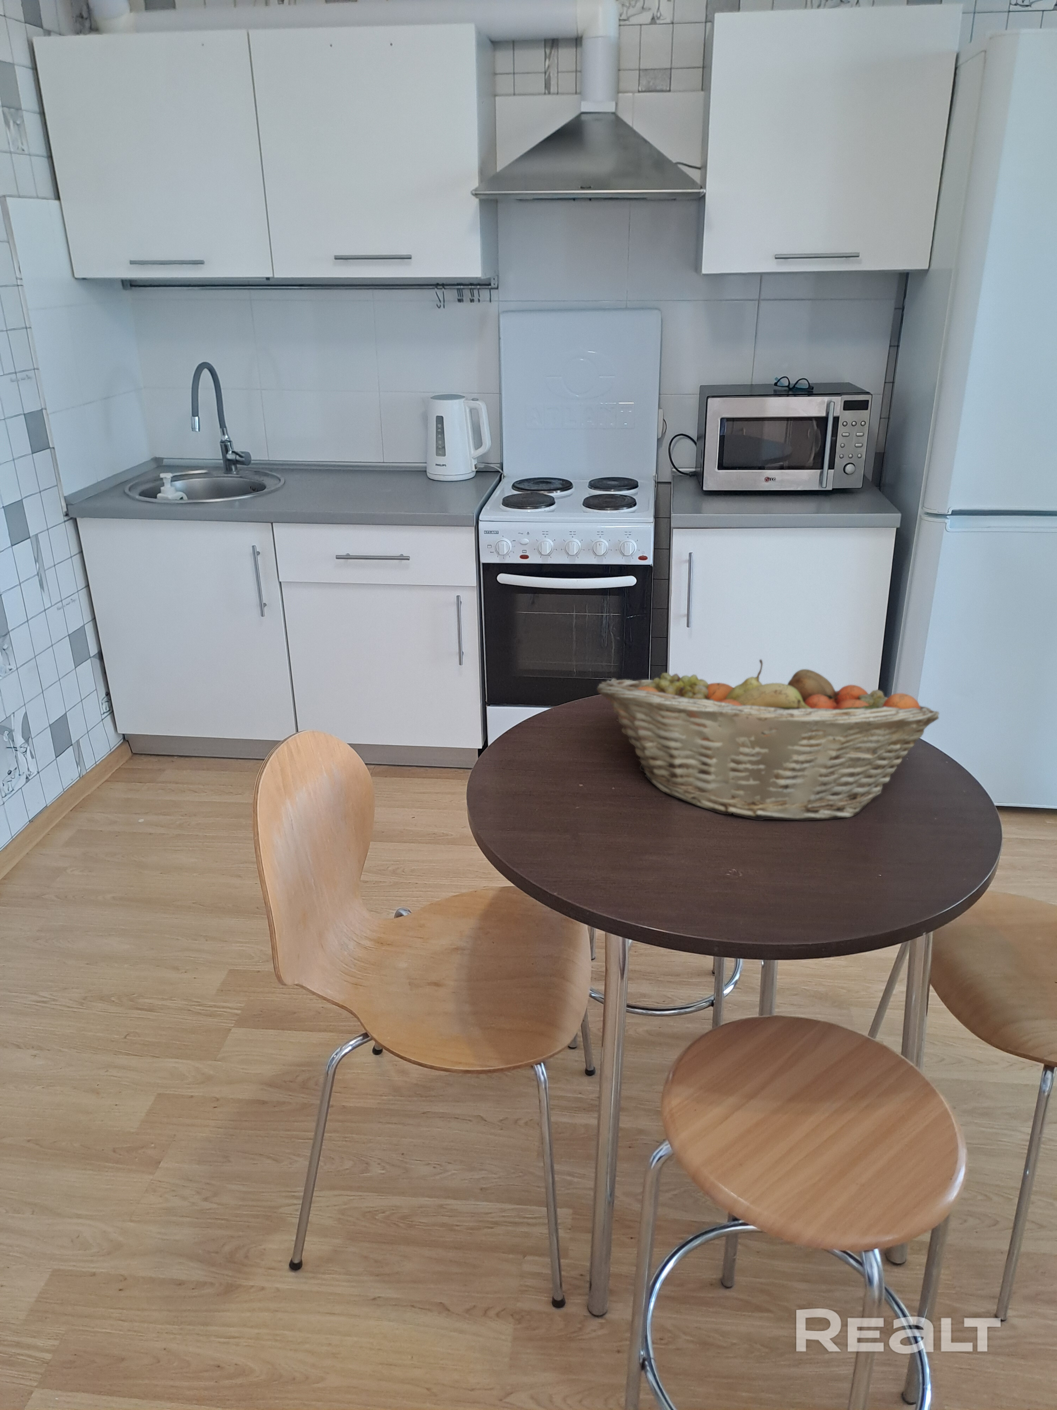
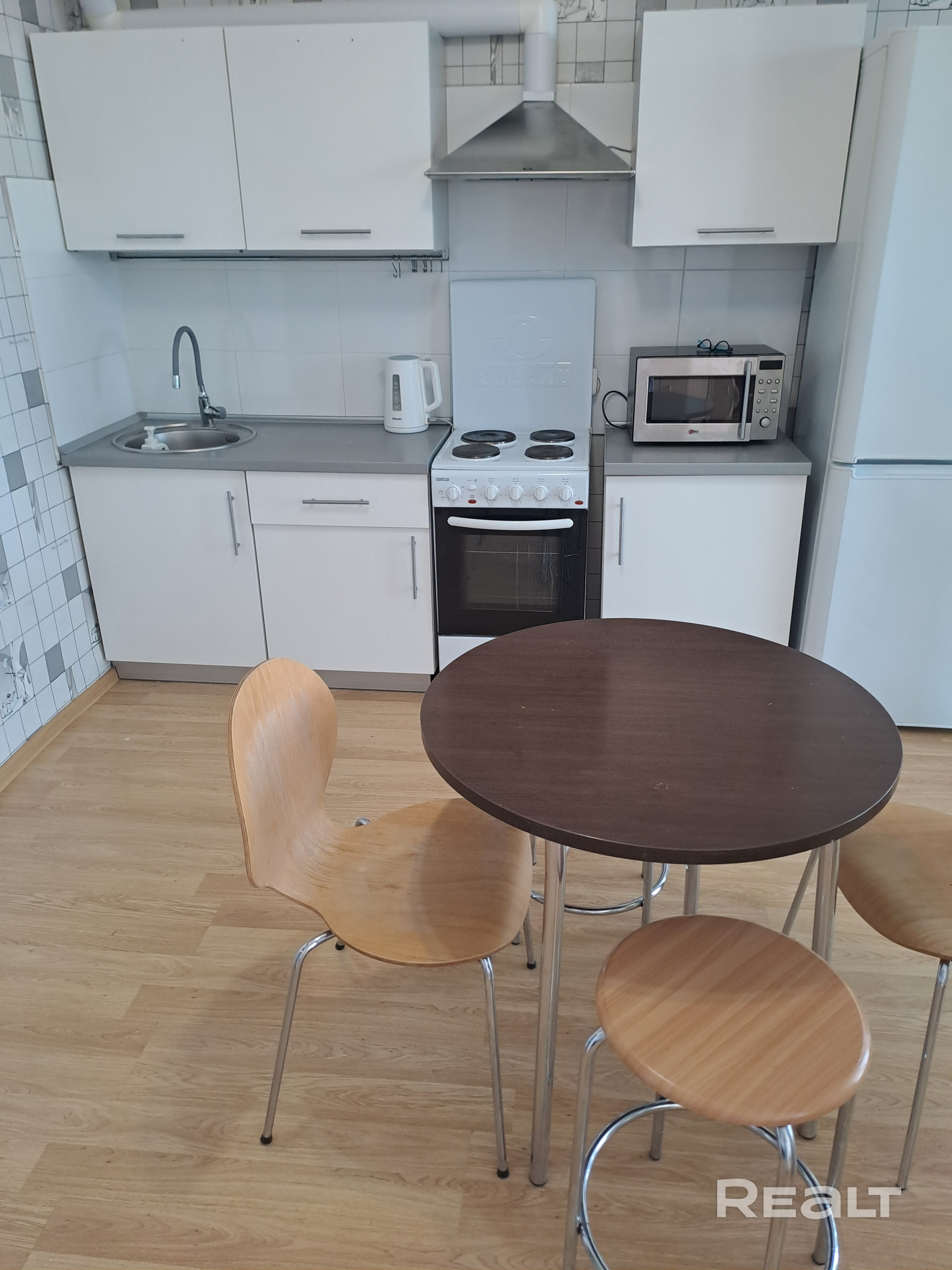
- fruit basket (759, 723)
